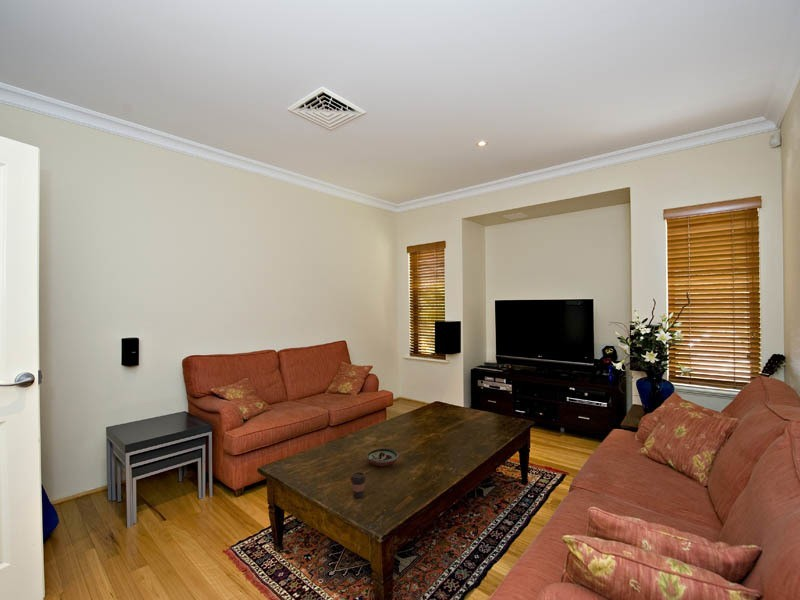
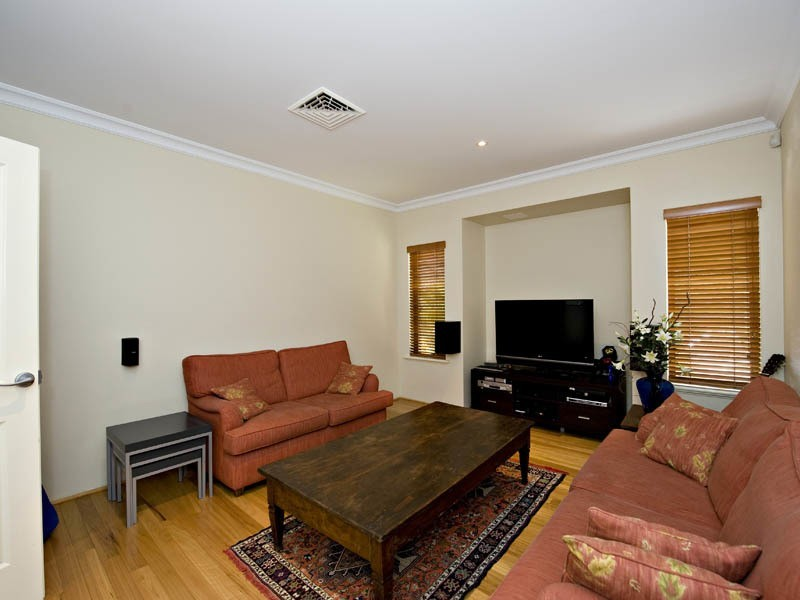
- coffee cup (358, 485)
- decorative bowl (382, 458)
